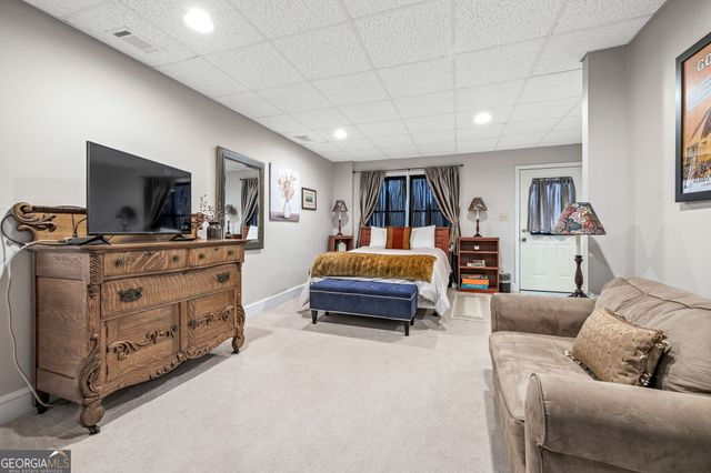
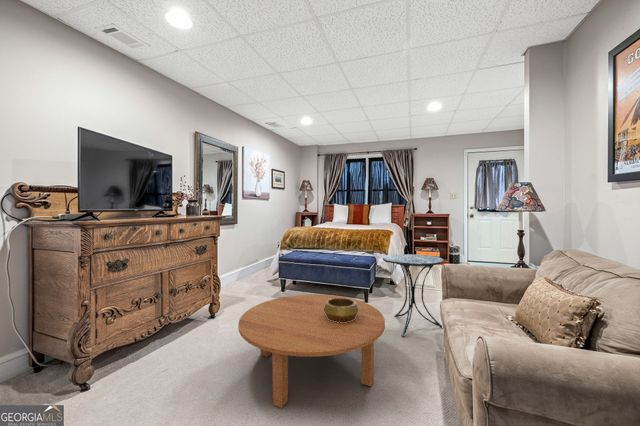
+ coffee table (312, 341)
+ decorative bowl (341, 309)
+ side table (412, 291)
